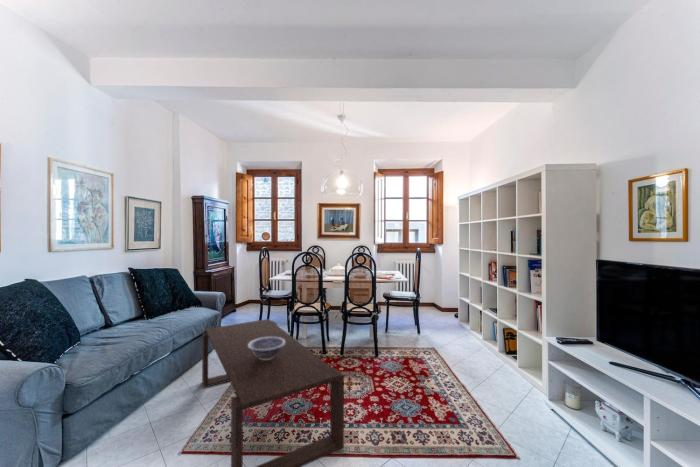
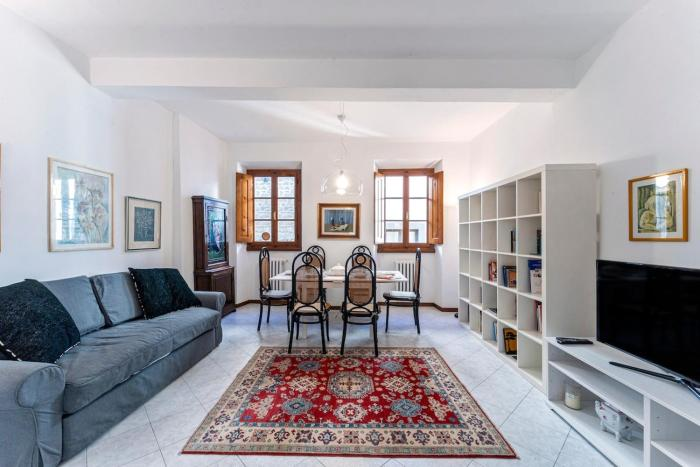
- decorative bowl (266, 349)
- coffee table (260, 378)
